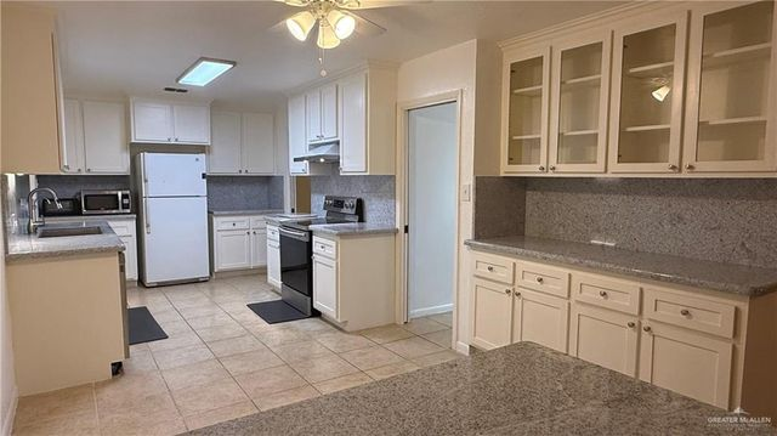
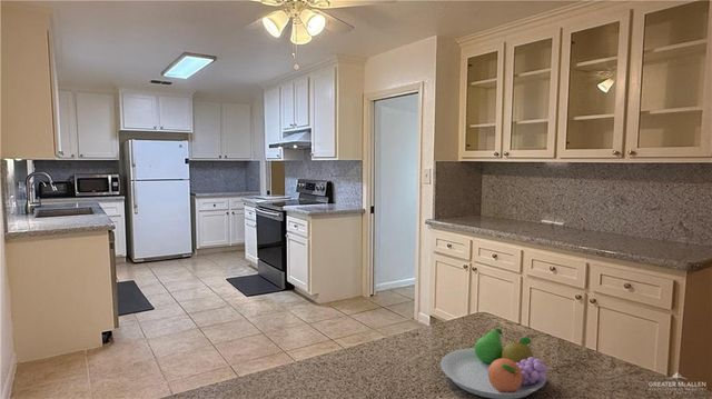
+ fruit bowl (494, 357)
